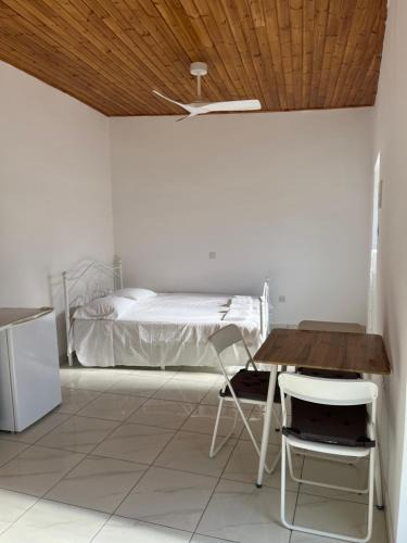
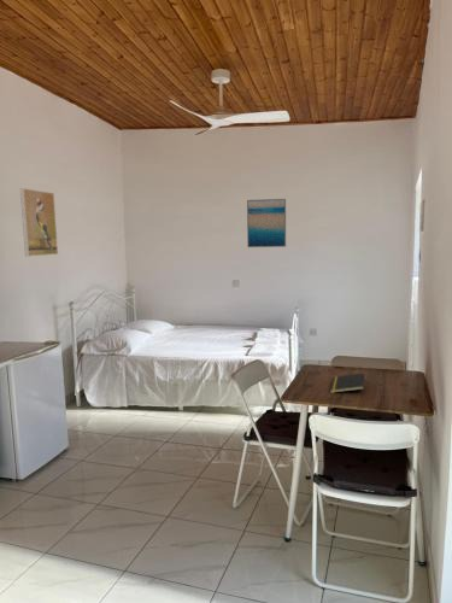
+ wall art (266, 223)
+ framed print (40, 223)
+ notepad (347, 382)
